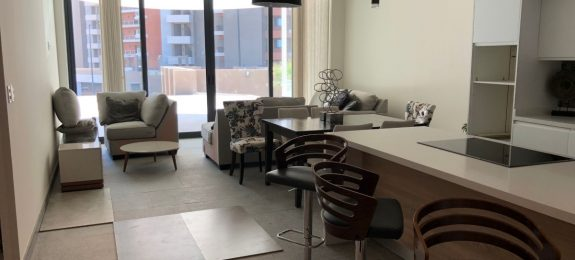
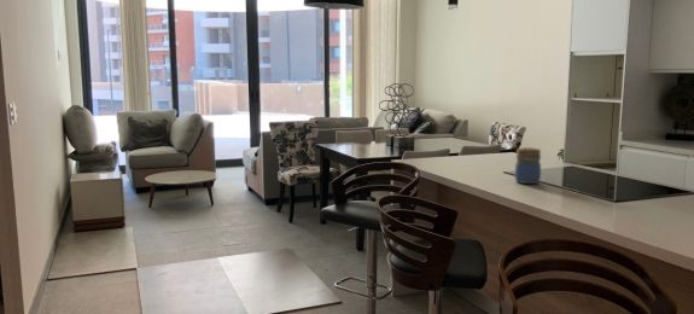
+ jar (527, 164)
